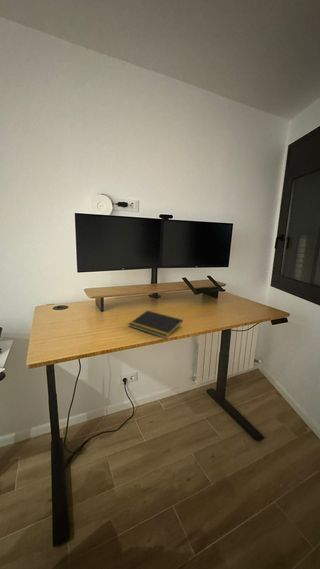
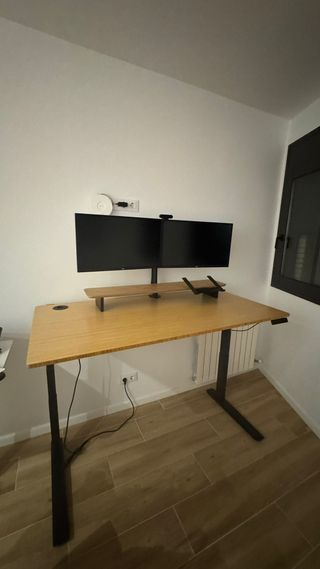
- notepad (155, 322)
